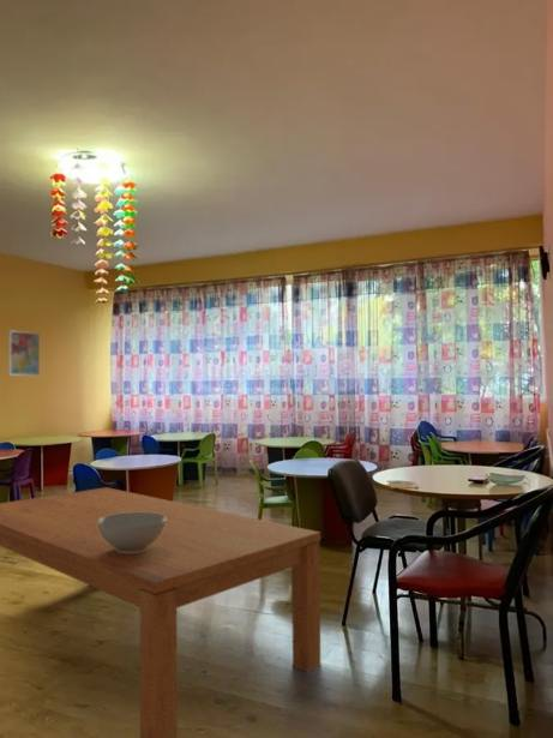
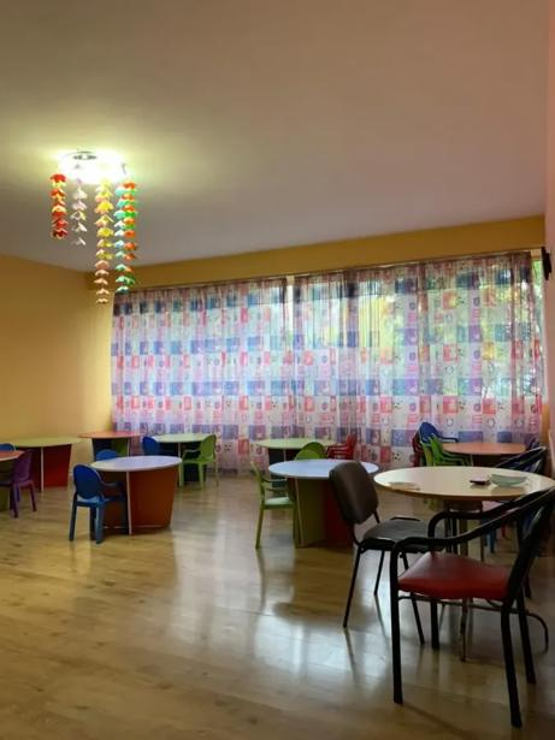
- wall art (24, 353)
- dining table (122, 580)
- decorative bowl (132, 533)
